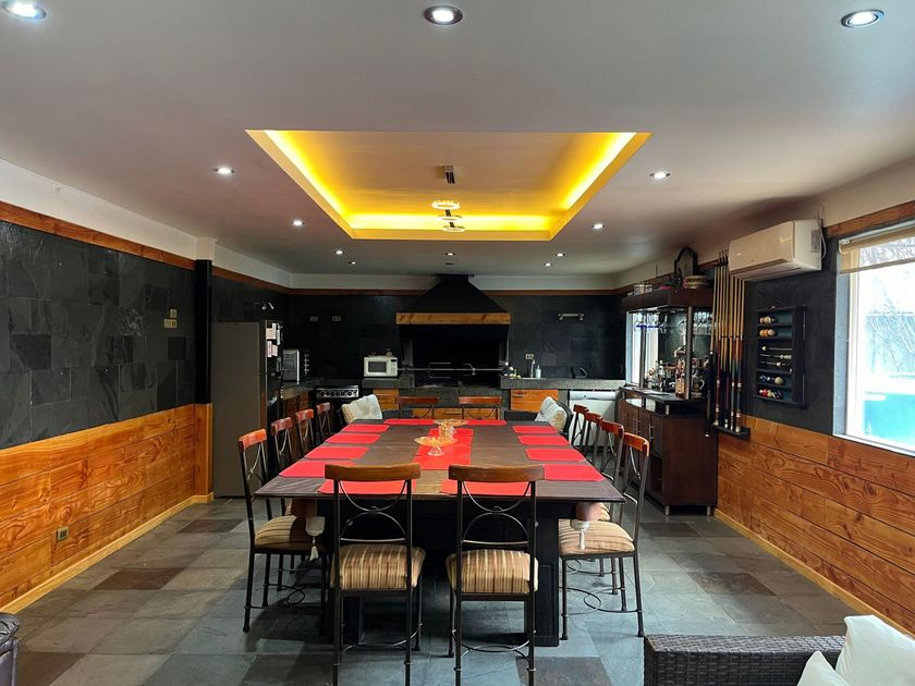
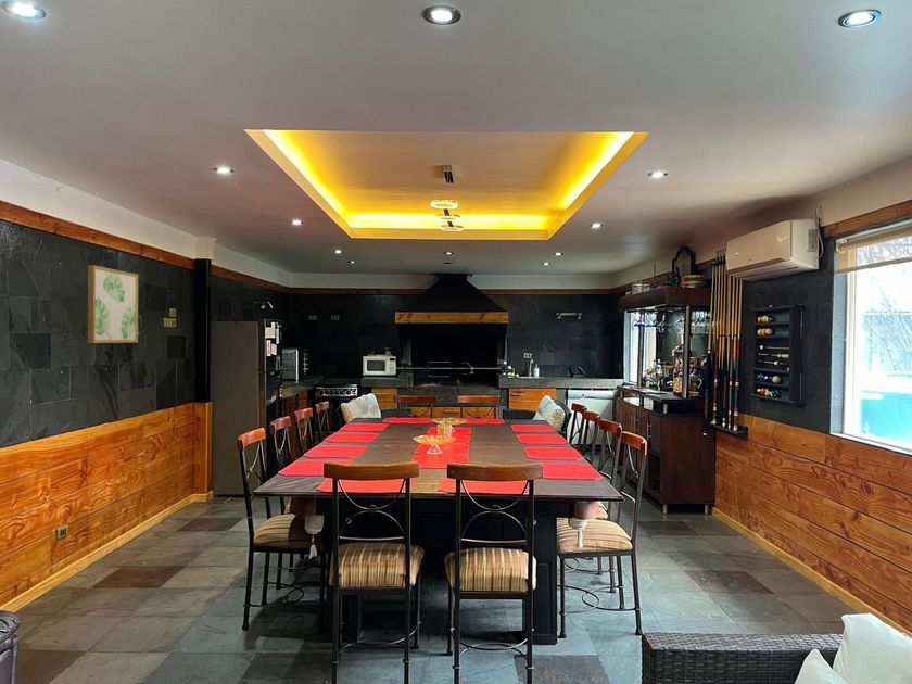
+ wall art (114, 306)
